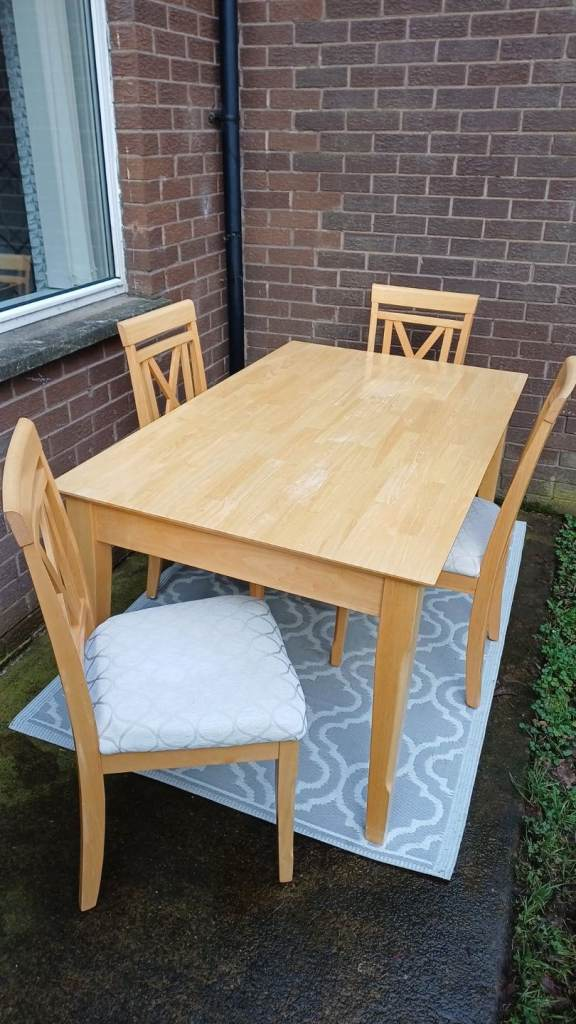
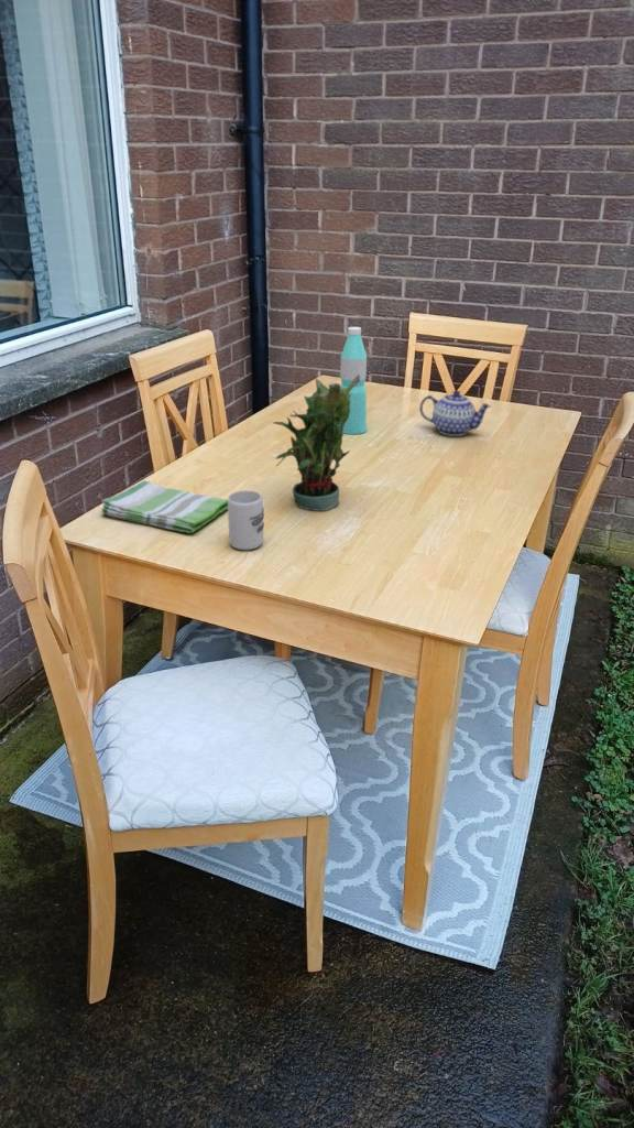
+ dish towel (166, 503)
+ cup (245, 520)
+ water bottle (352, 379)
+ potted plant (318, 442)
+ teapot (455, 411)
